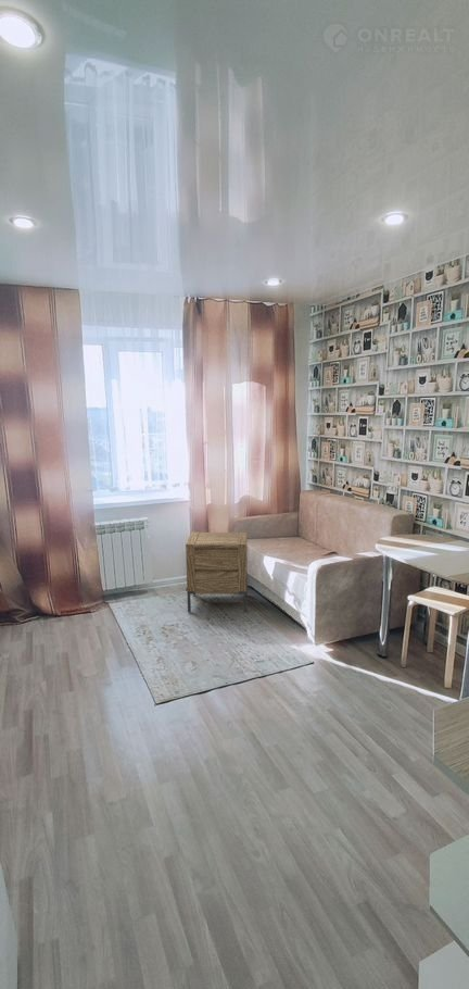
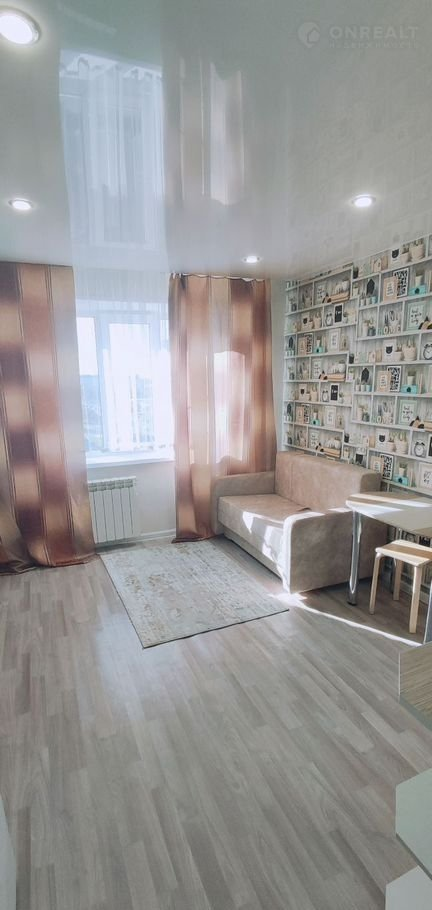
- nightstand (218, 571)
